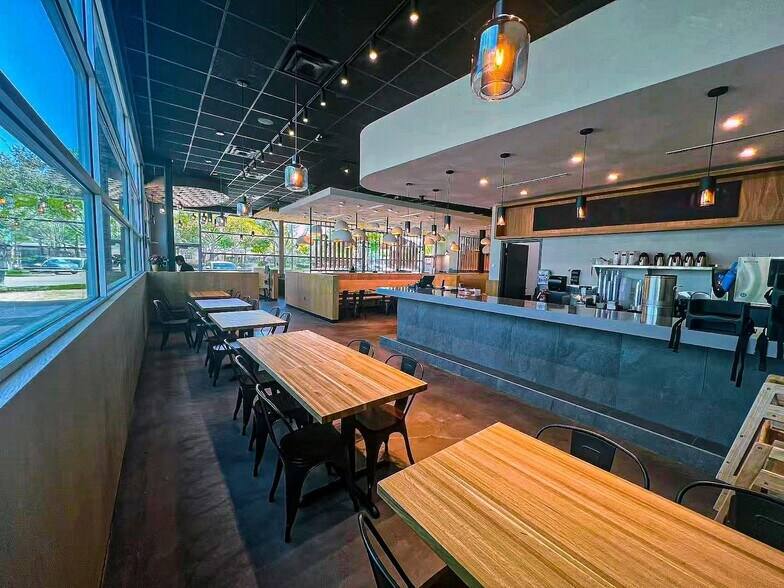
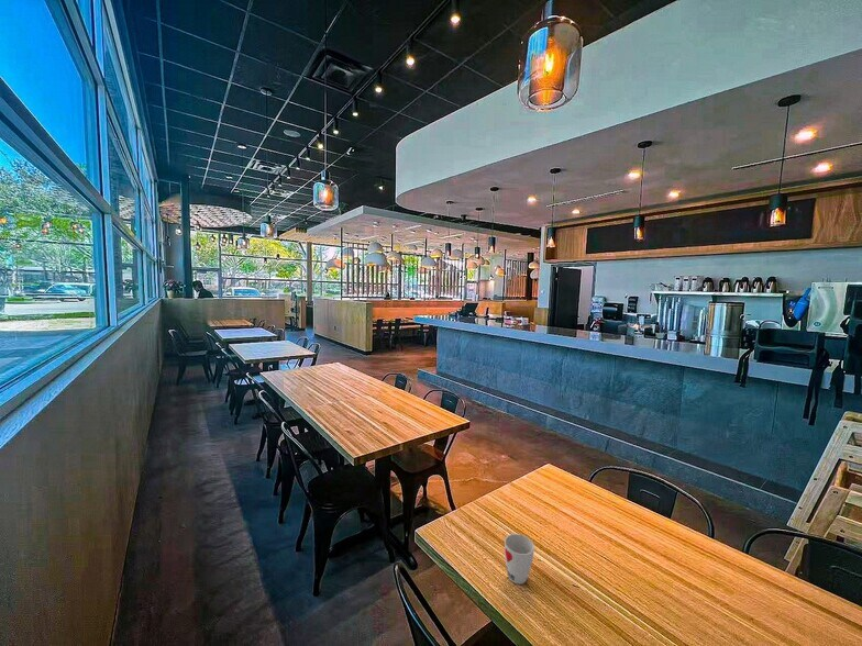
+ cup (518, 560)
